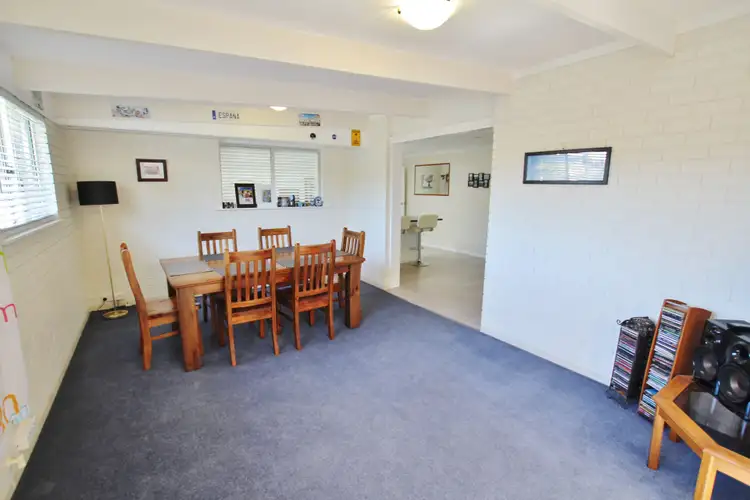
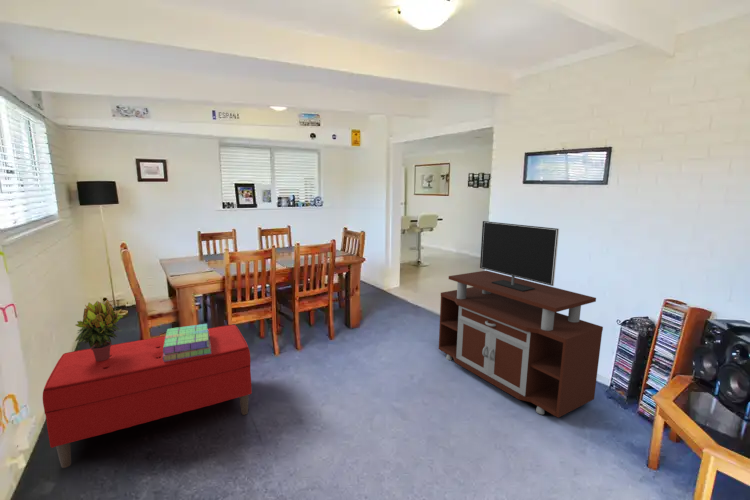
+ bench (161, 385)
+ potted plant (98, 330)
+ tv stand (510, 303)
+ stack of books (187, 340)
